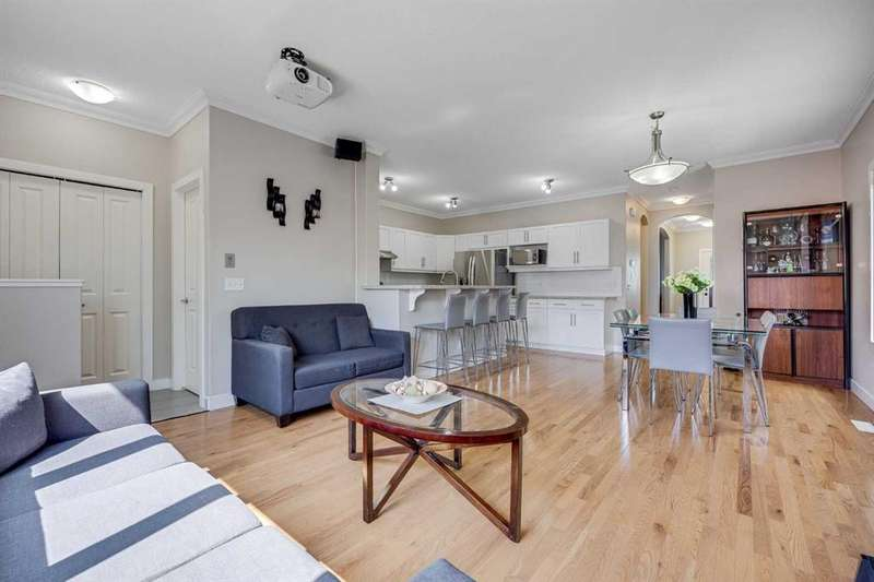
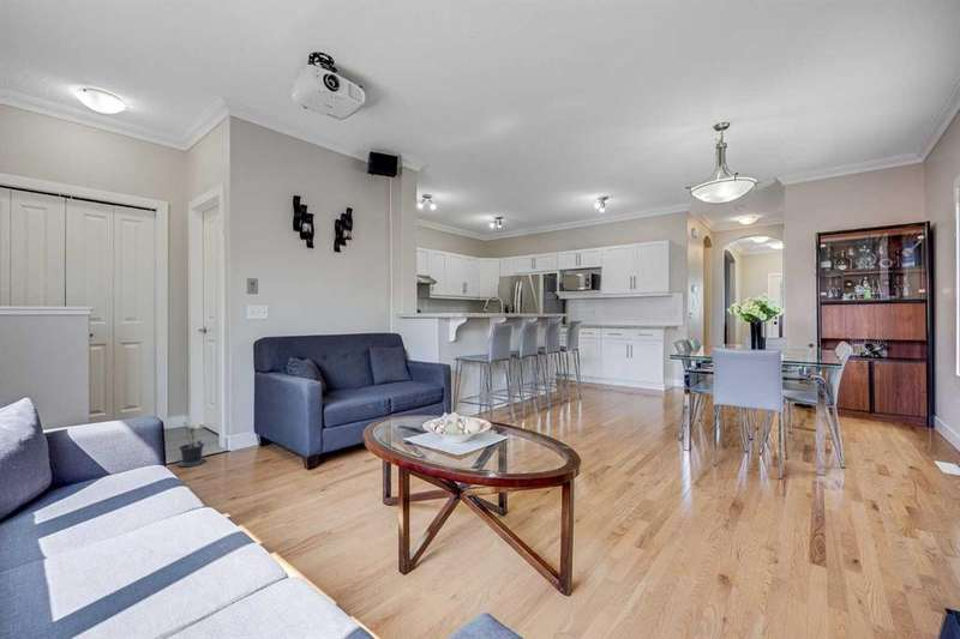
+ potted plant (190, 441)
